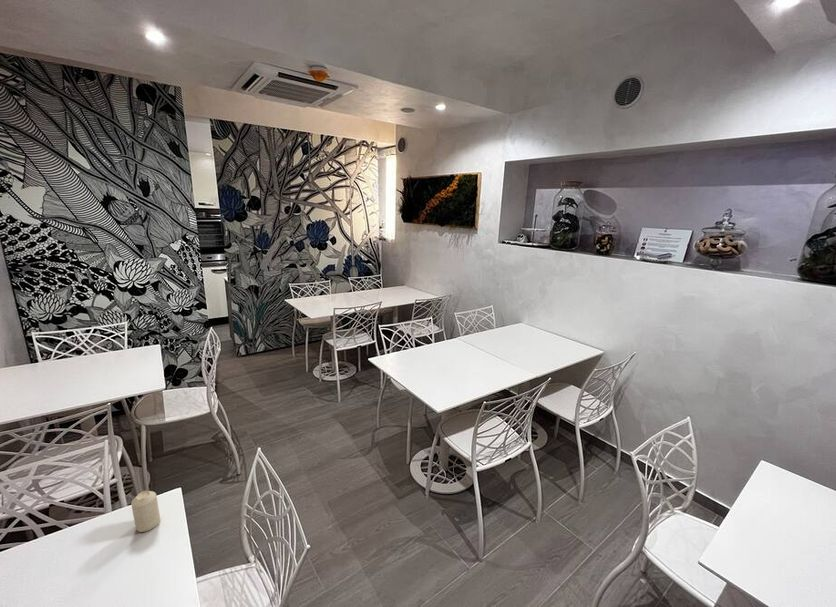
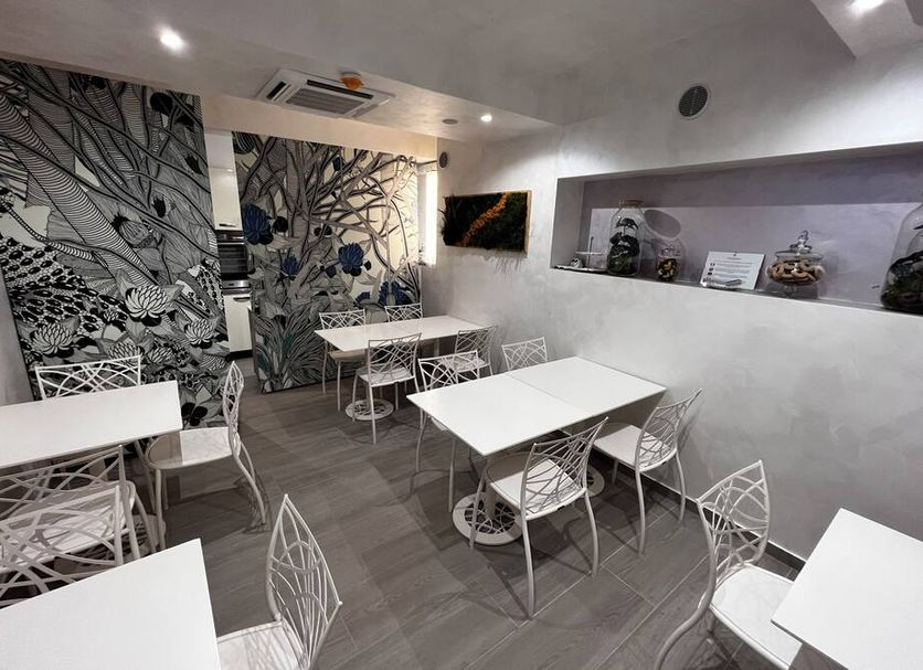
- candle (145, 509)
